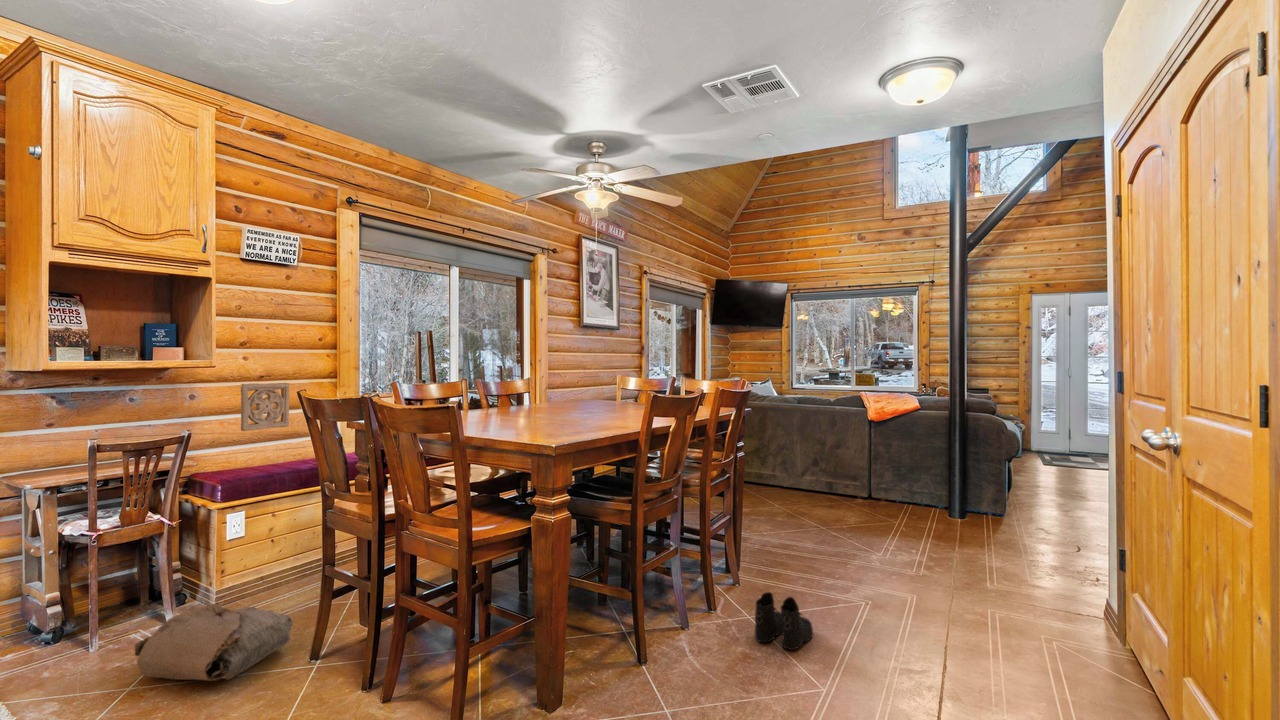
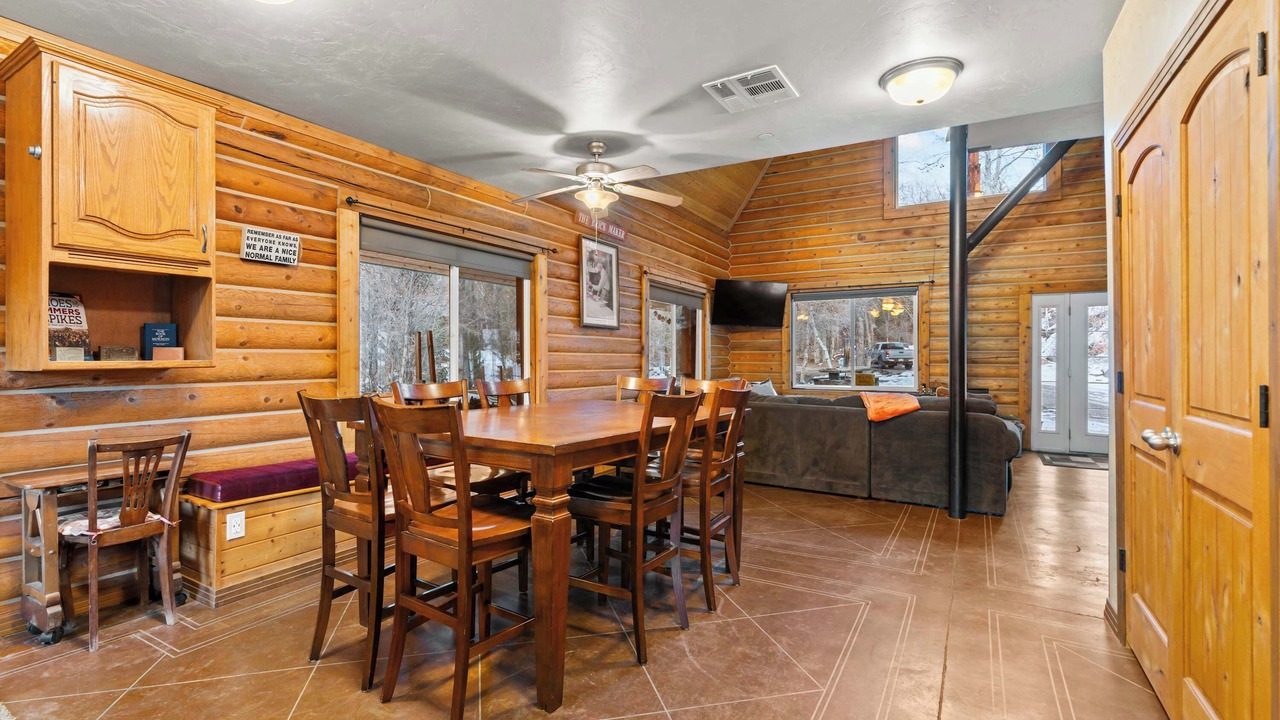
- wall ornament (265, 406)
- bag (224, 634)
- boots (783, 614)
